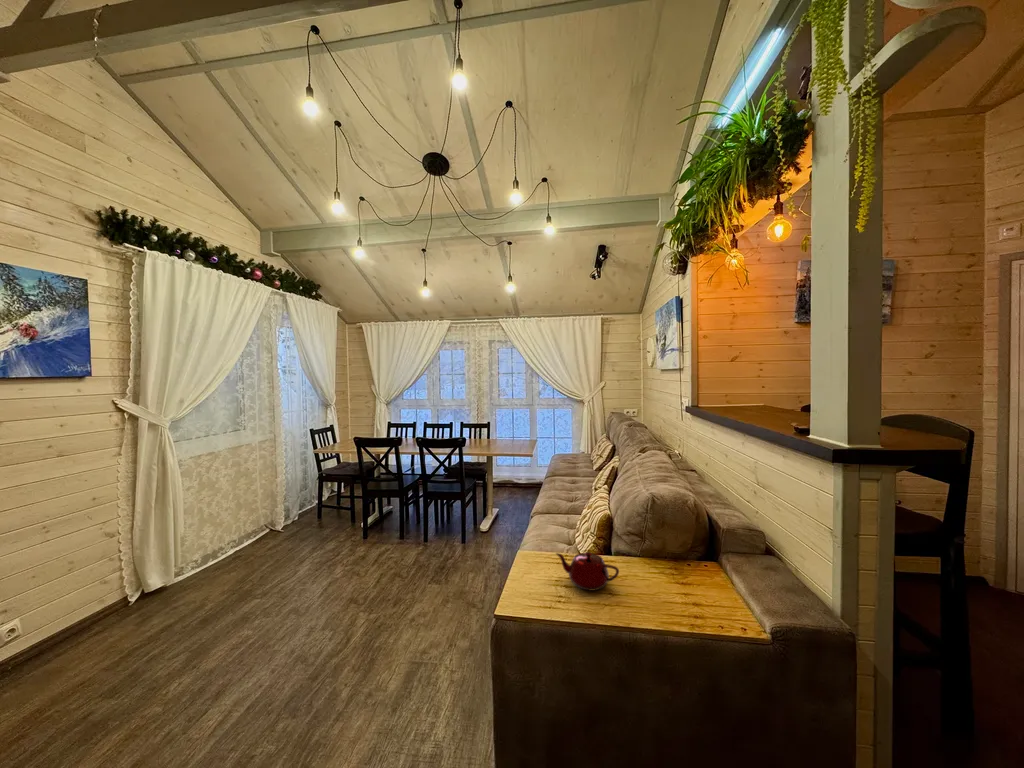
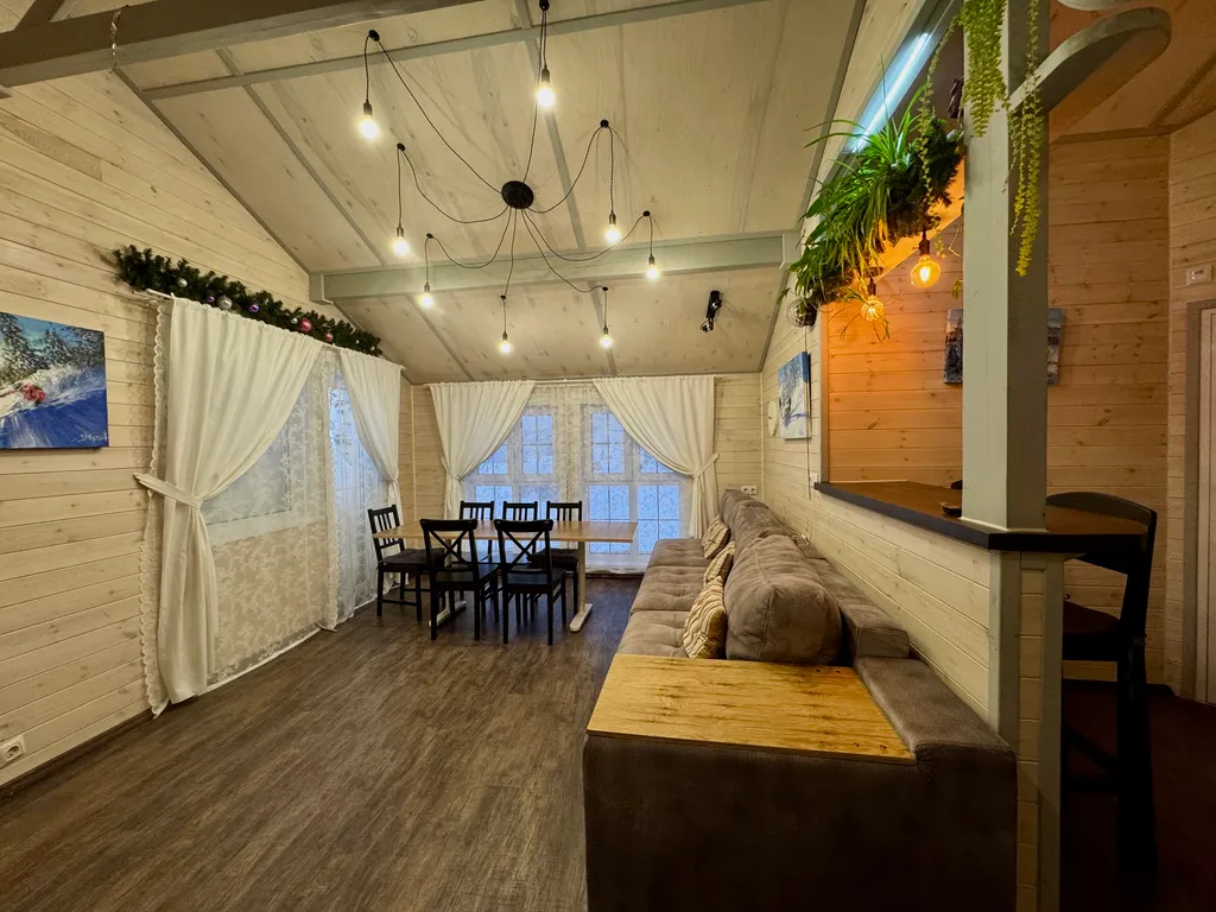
- teapot (586, 567)
